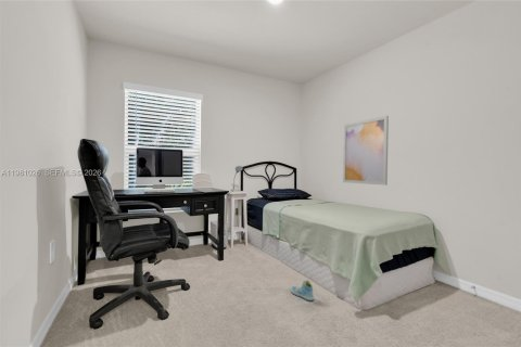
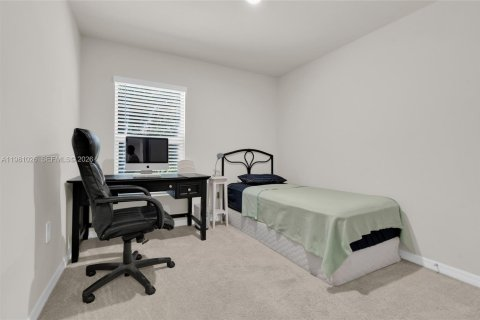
- wall art (364, 152)
- sneaker (302, 286)
